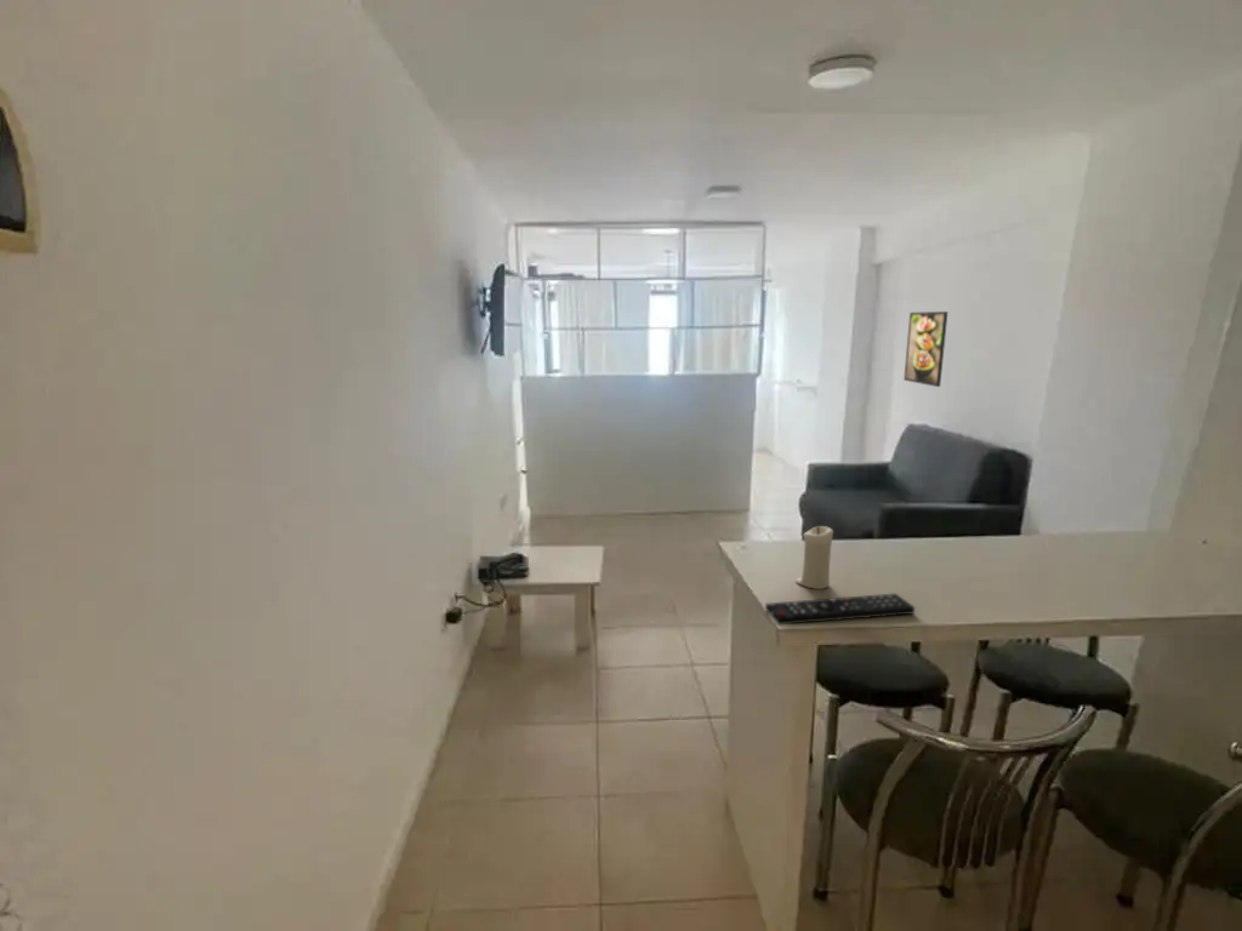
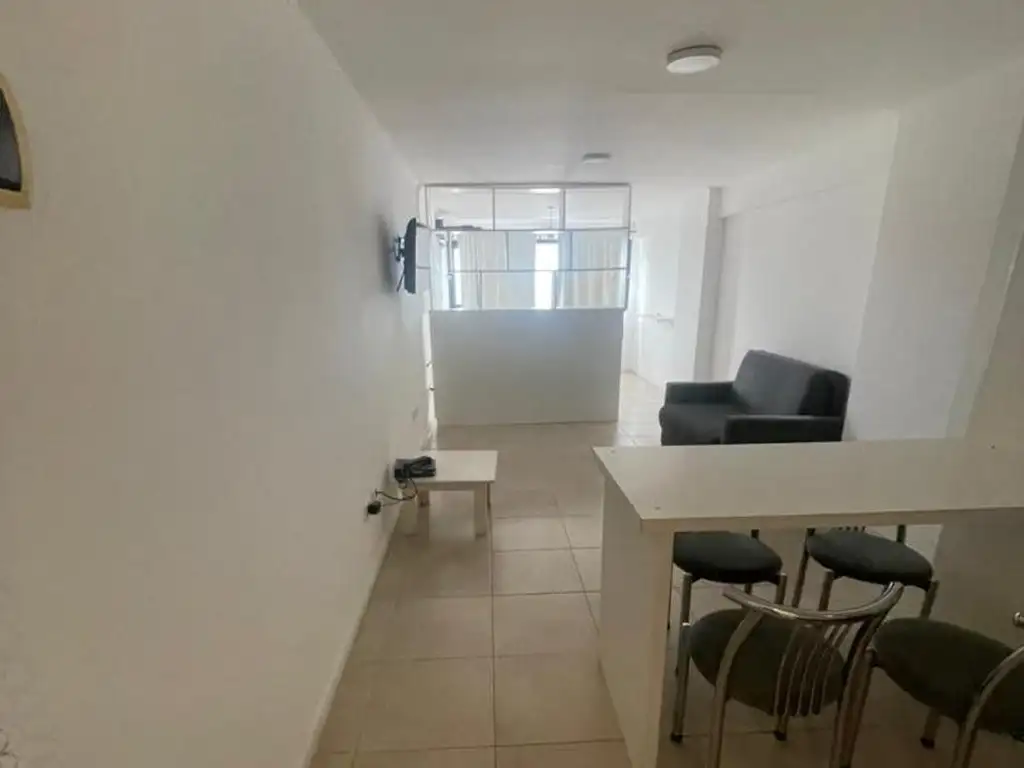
- candle (814, 555)
- remote control (838, 607)
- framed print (924, 348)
